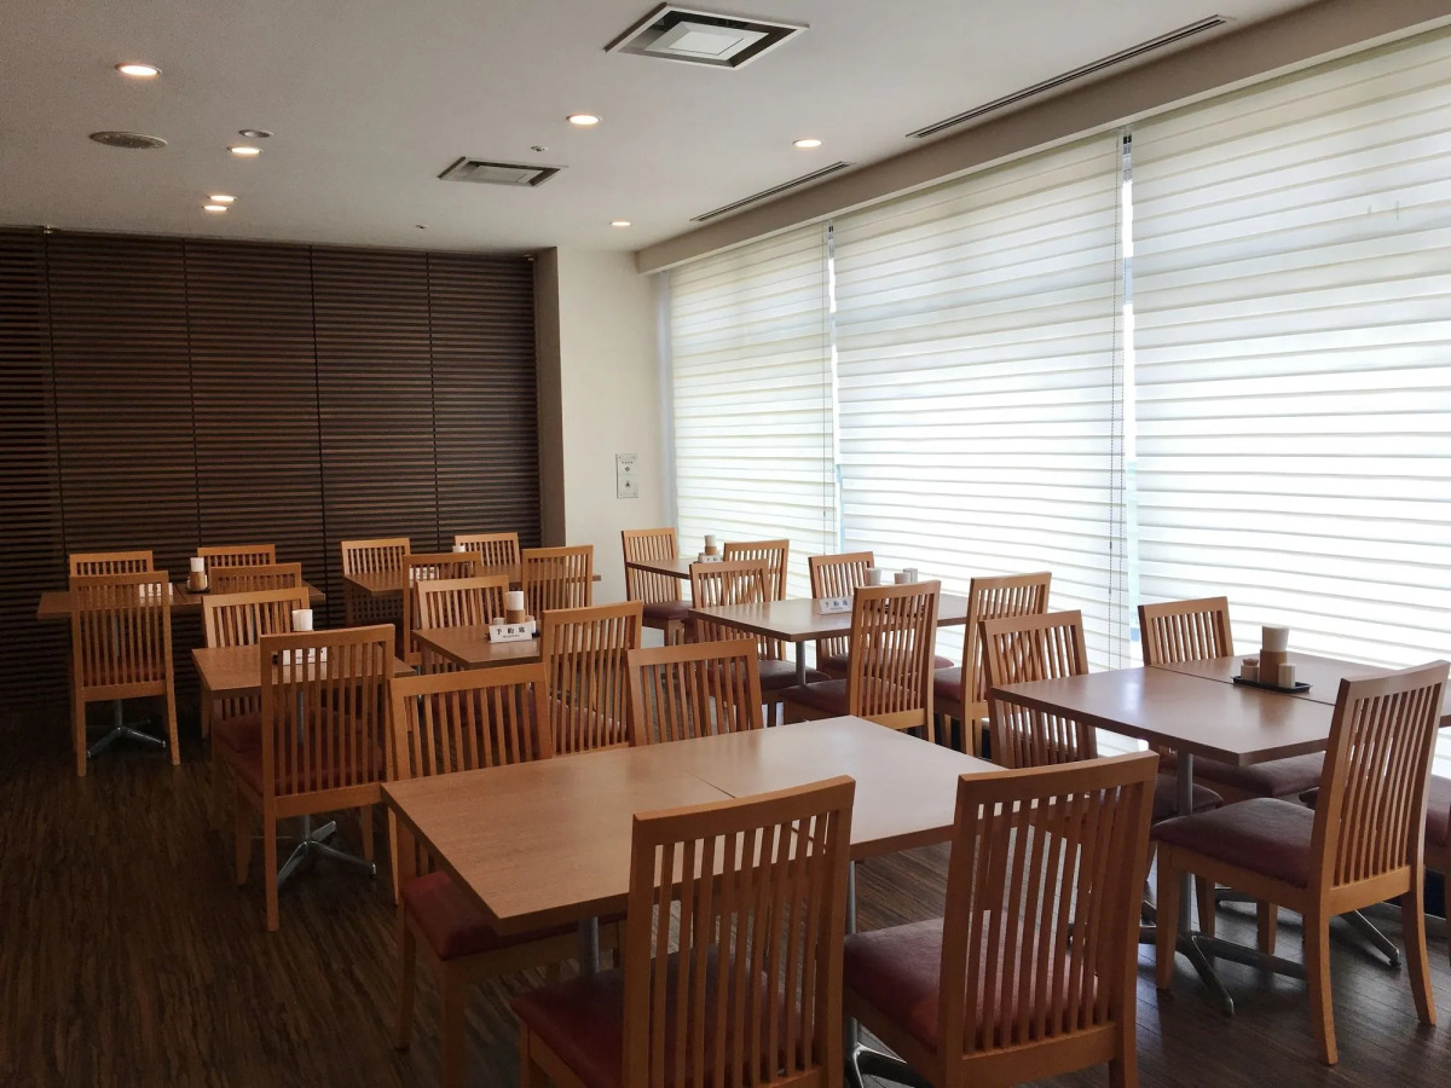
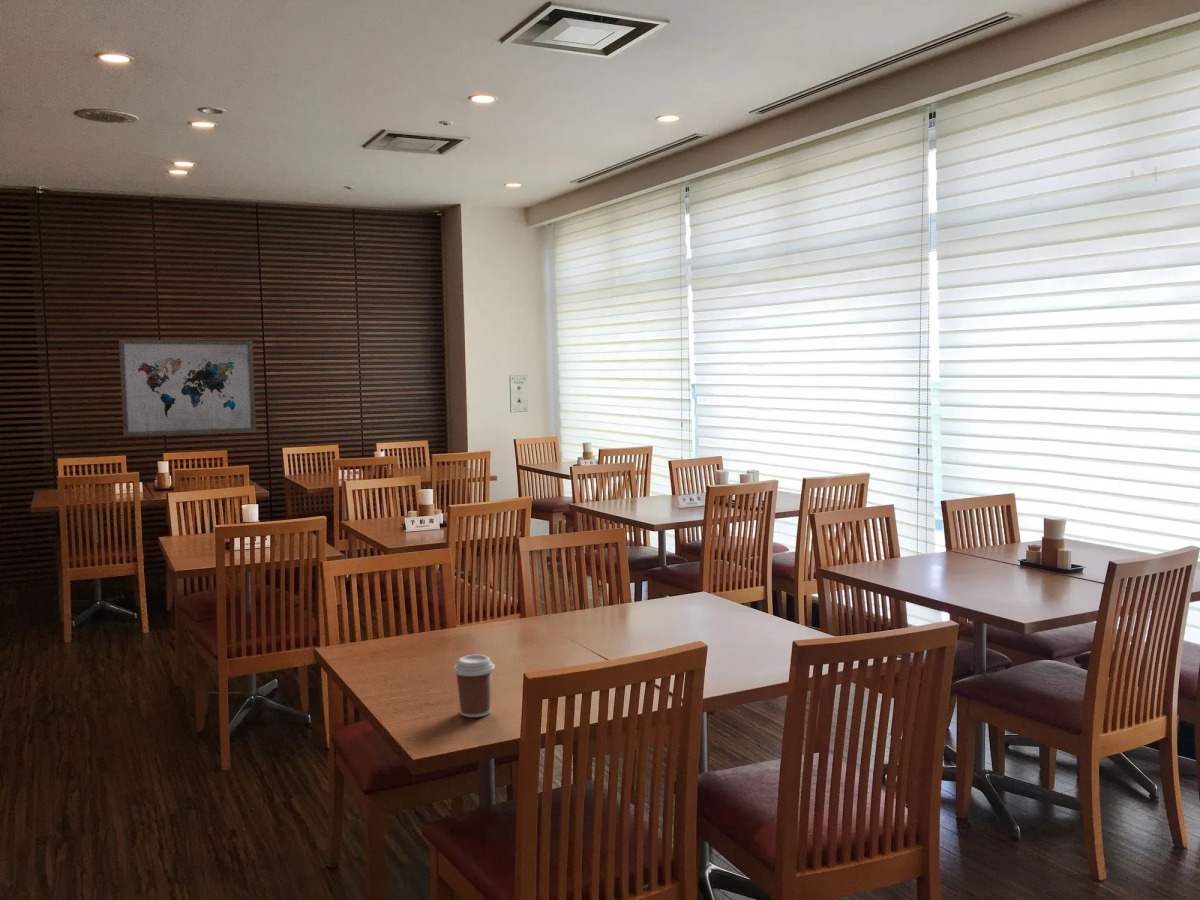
+ wall art (189, 387)
+ coffee cup (474, 685)
